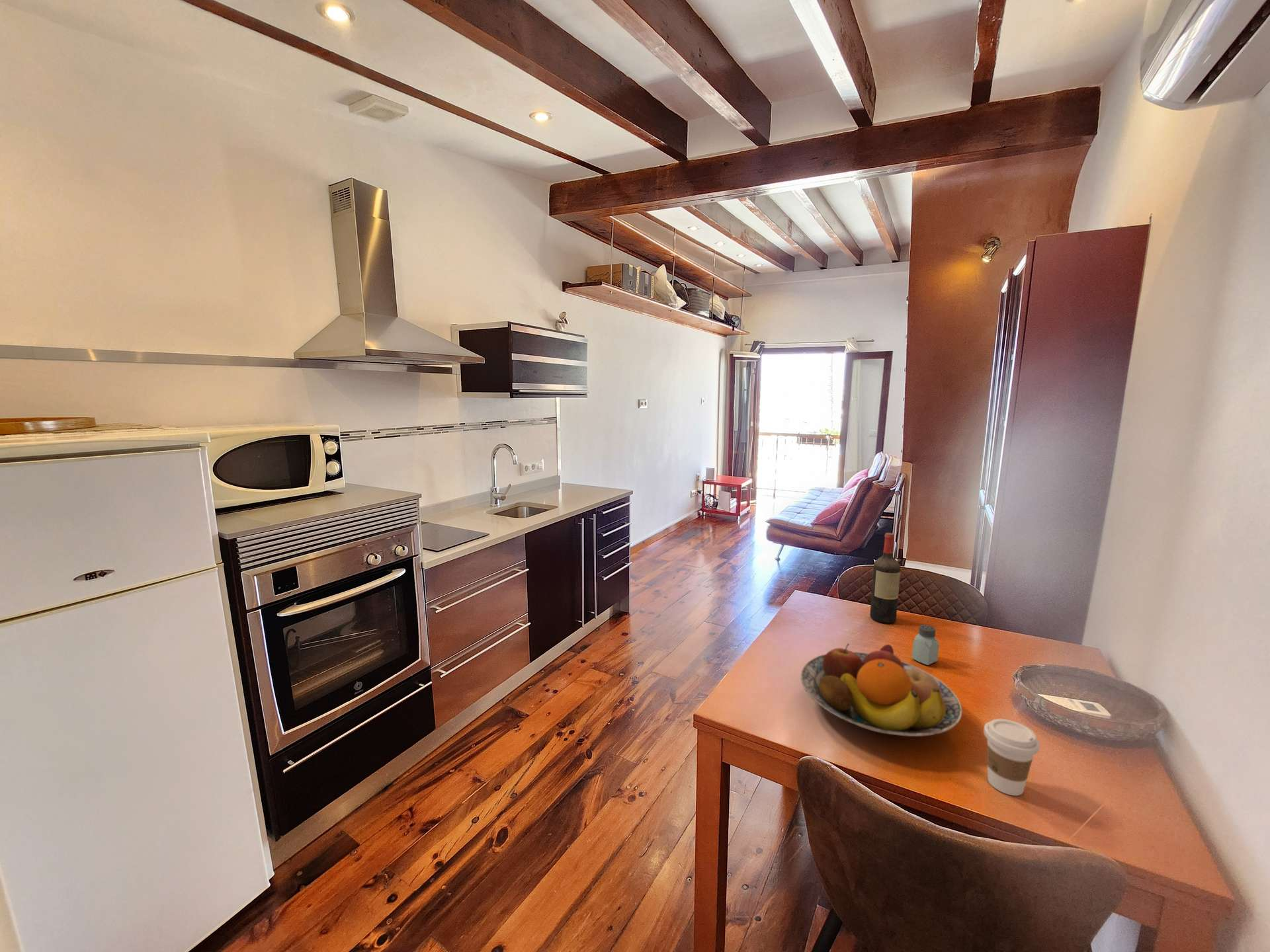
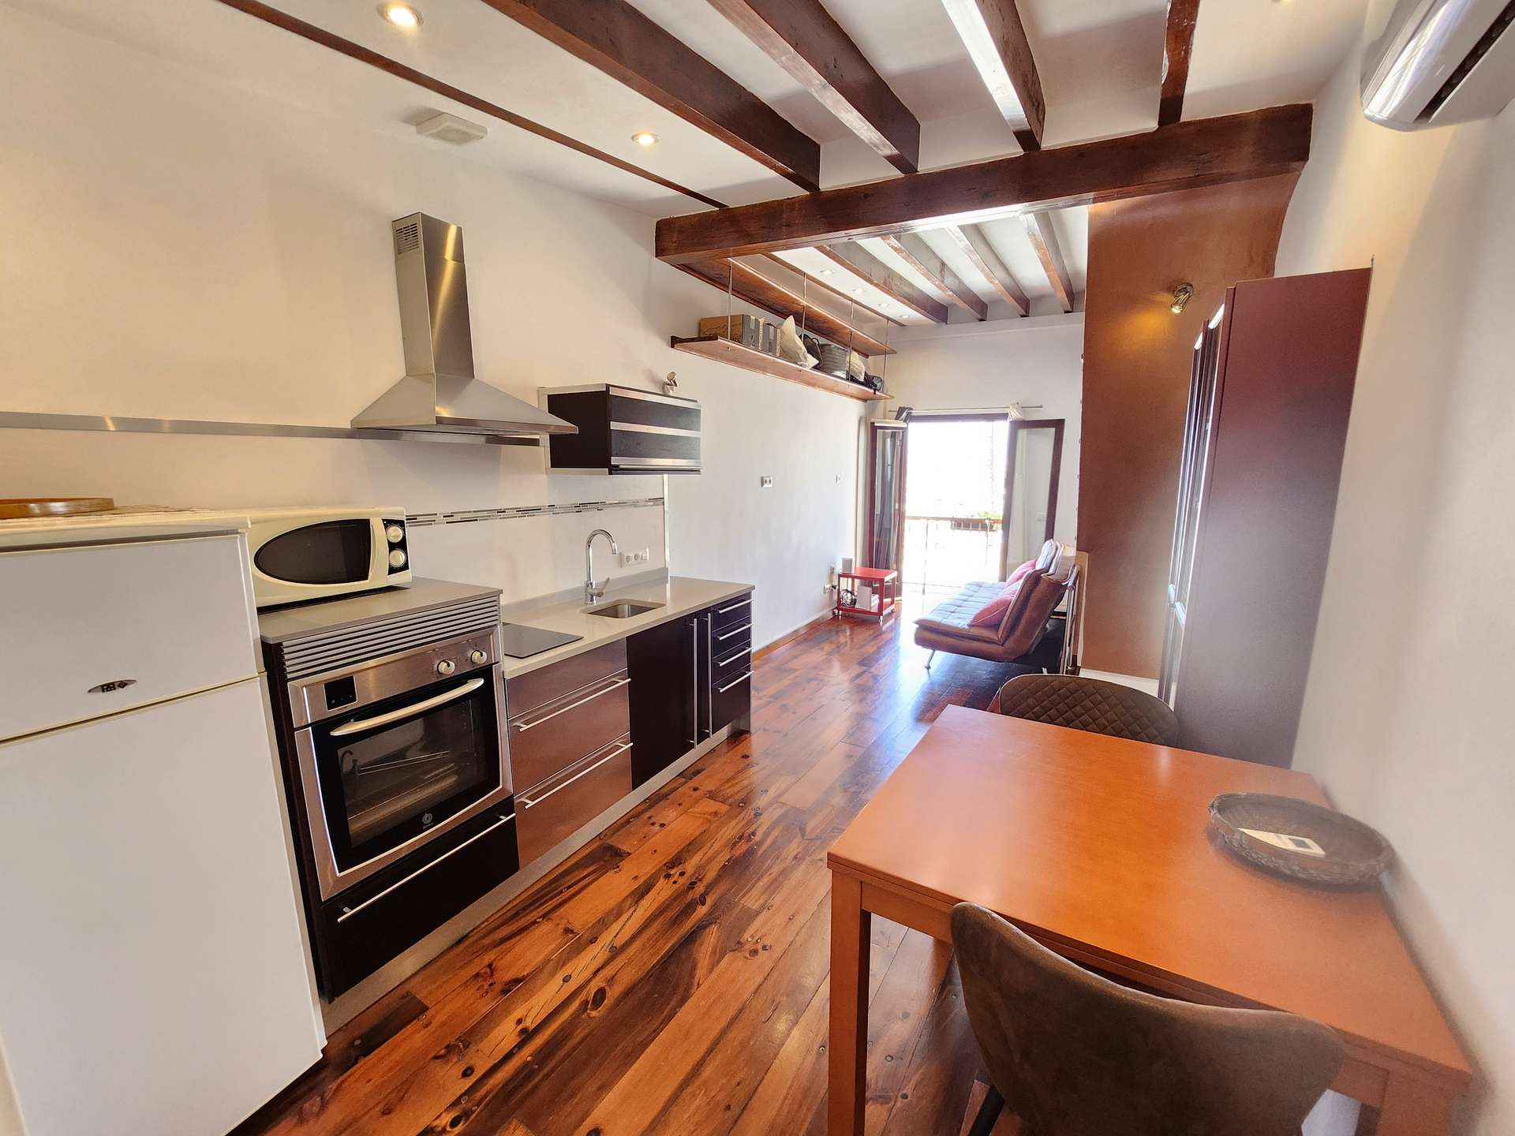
- saltshaker (925, 644)
- coffee cup (1008, 757)
- wine bottle (886, 576)
- fruit bowl (877, 682)
